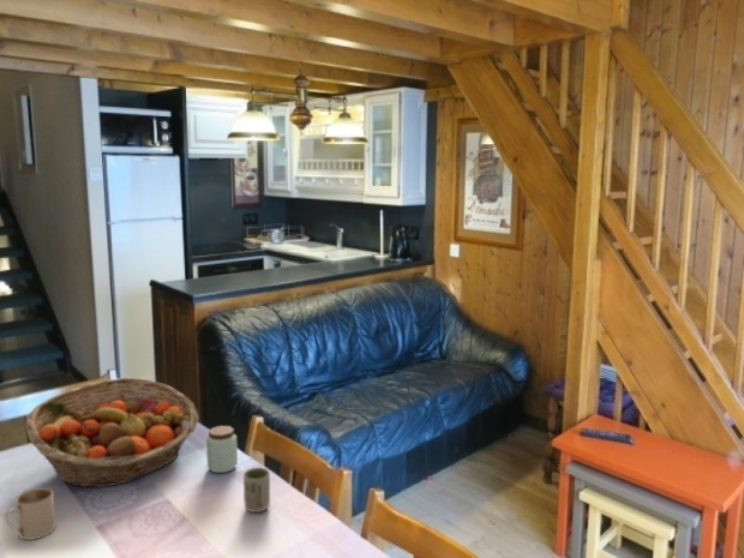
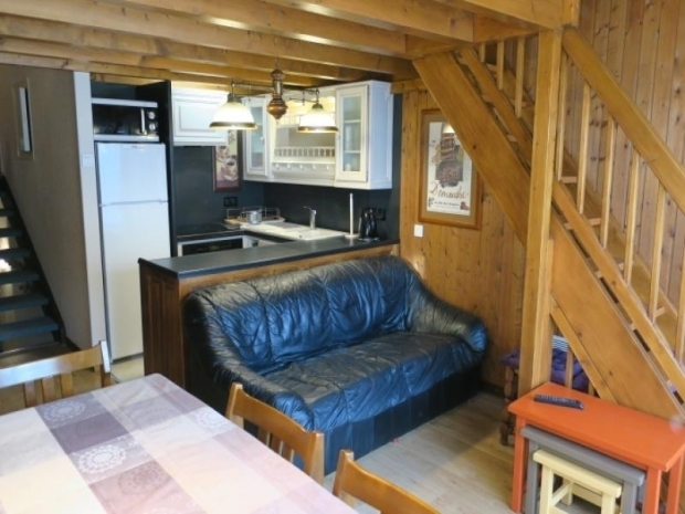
- mug (29, 516)
- fruit basket (116, 428)
- cup (257, 490)
- peanut butter (222, 449)
